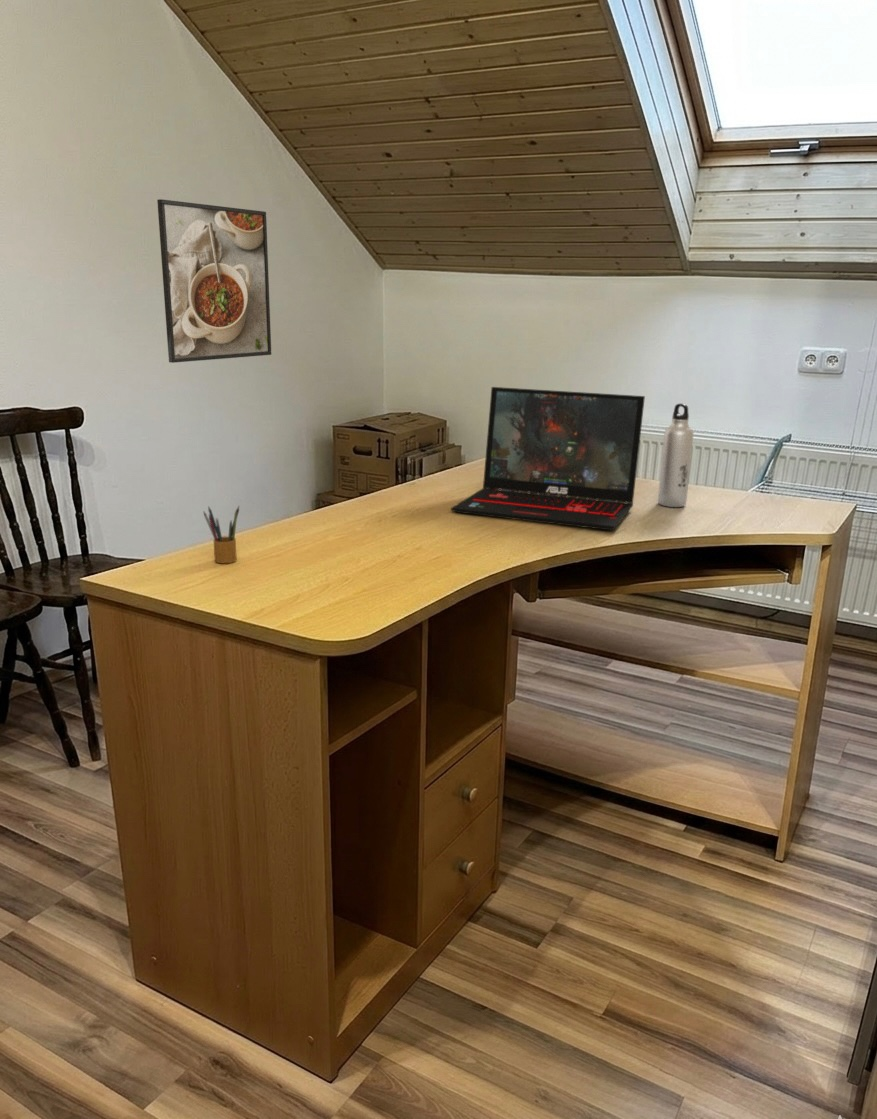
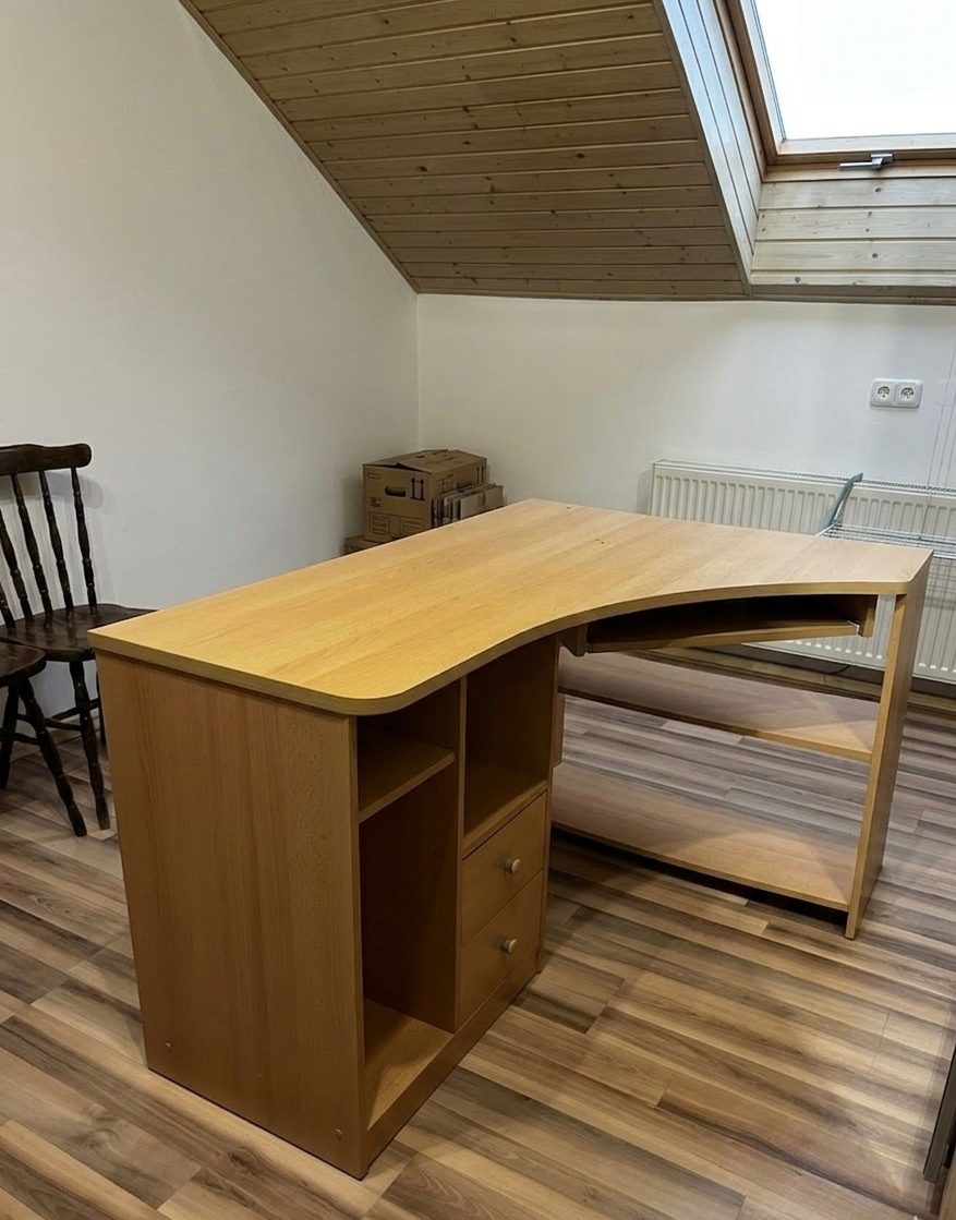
- water bottle (676, 454)
- pencil box (226, 536)
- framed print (219, 284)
- laptop (548, 454)
